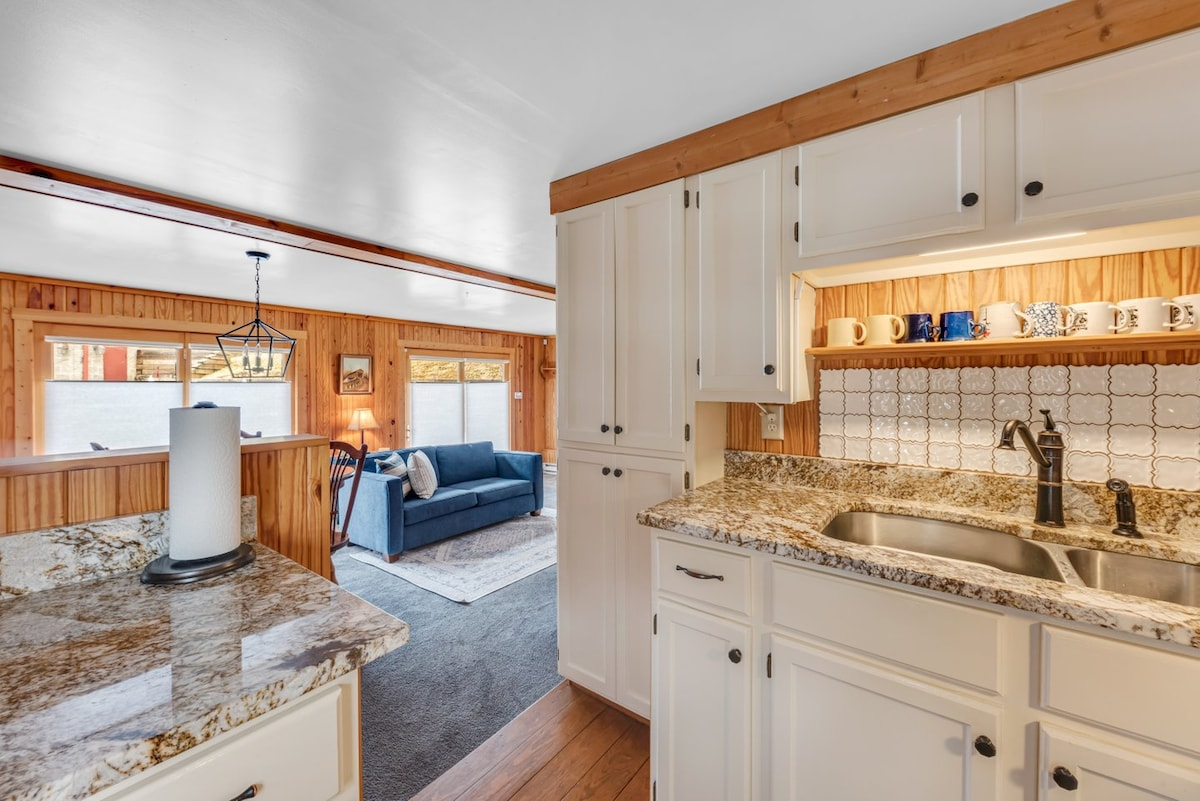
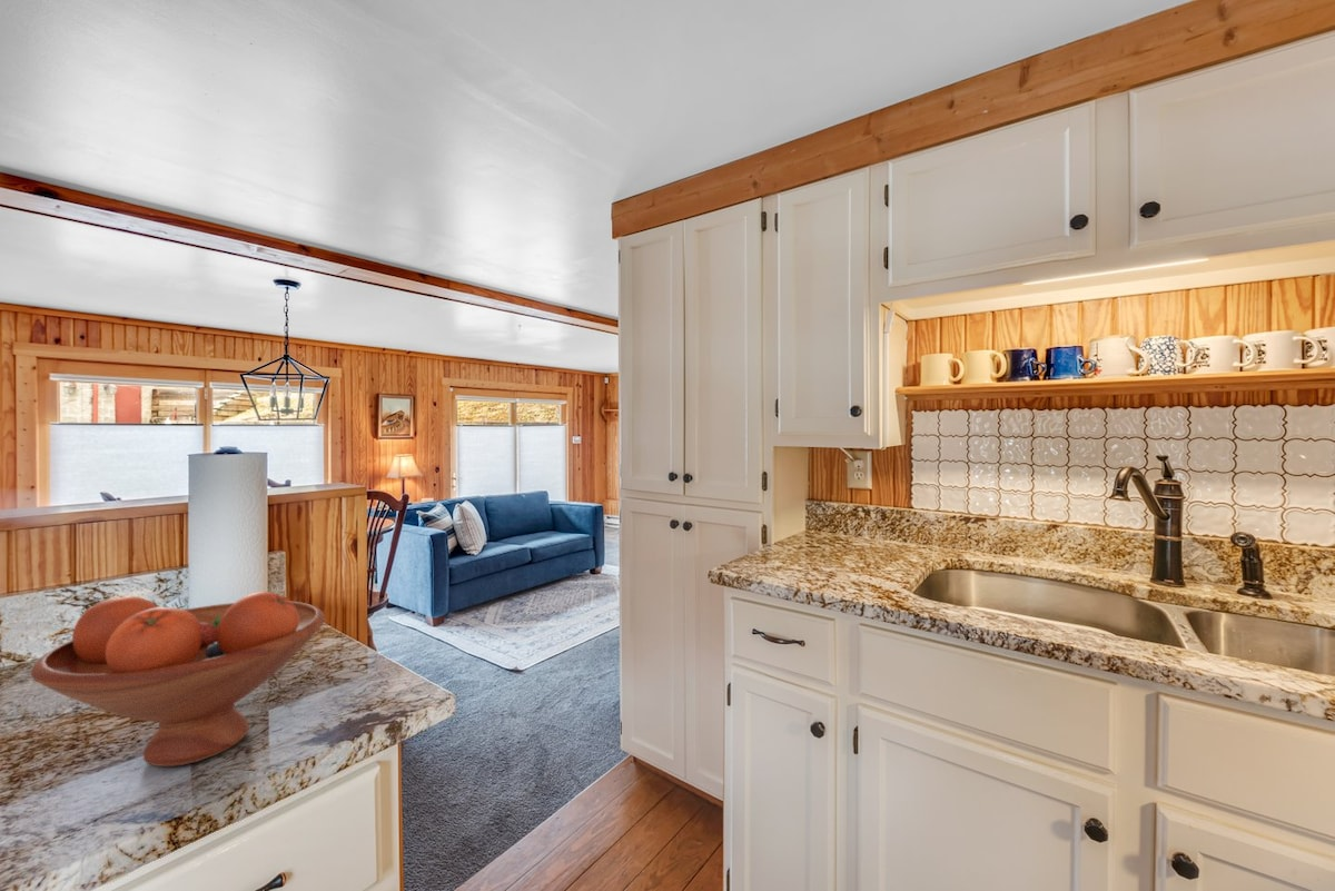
+ fruit bowl (197, 666)
